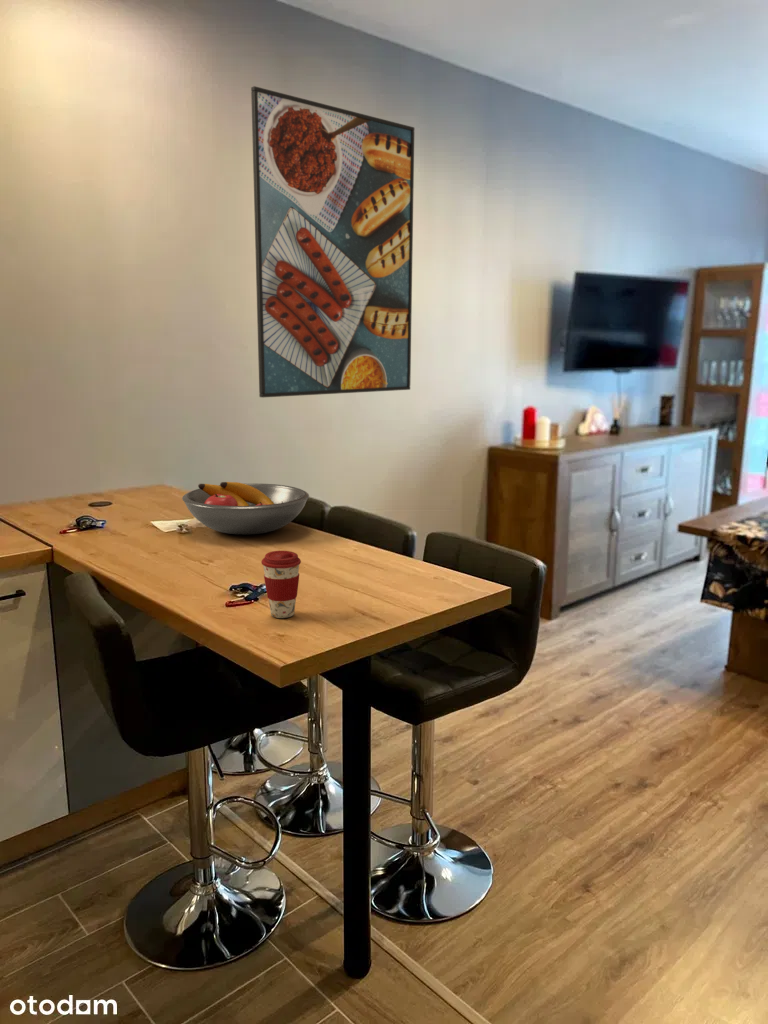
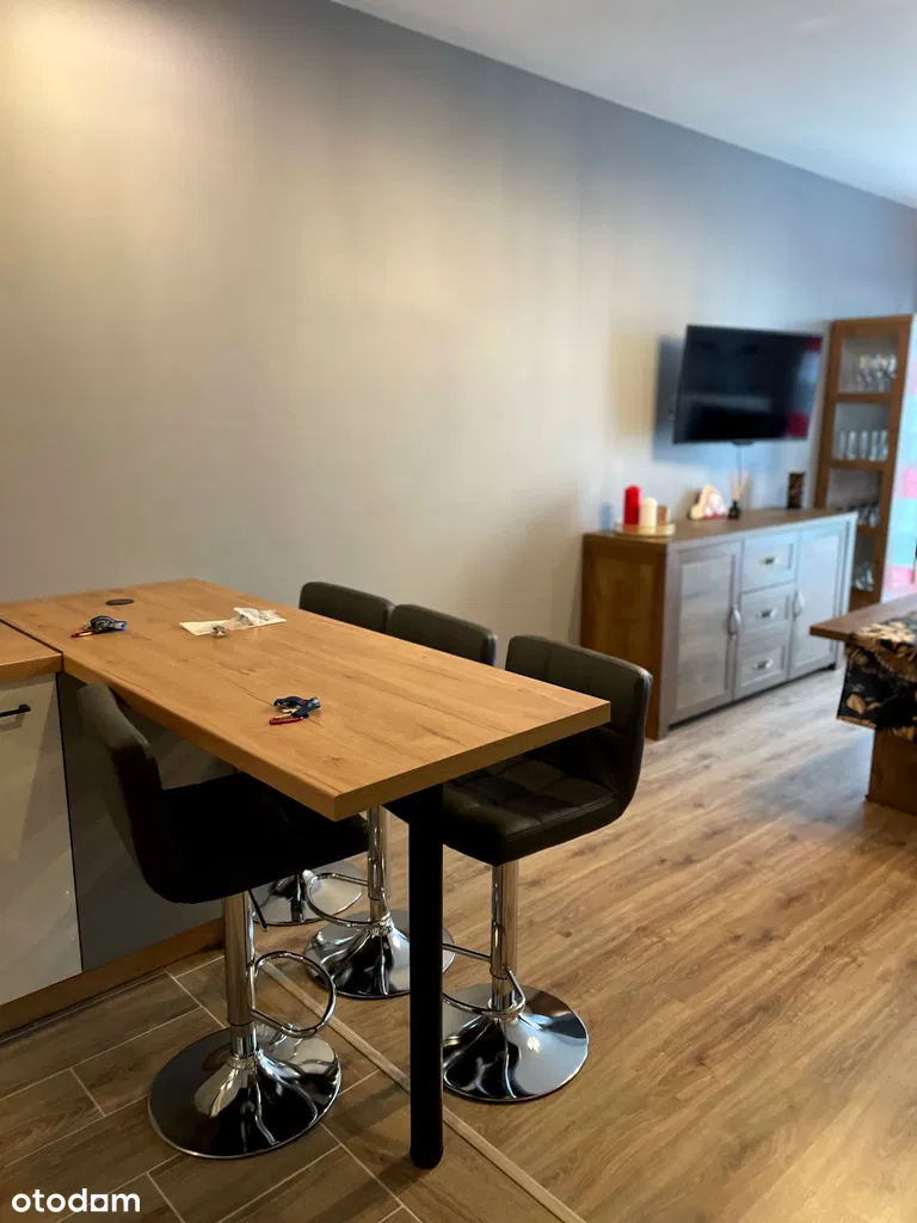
- fruit bowl (246, 507)
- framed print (340, 256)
- coffee cup (281, 584)
